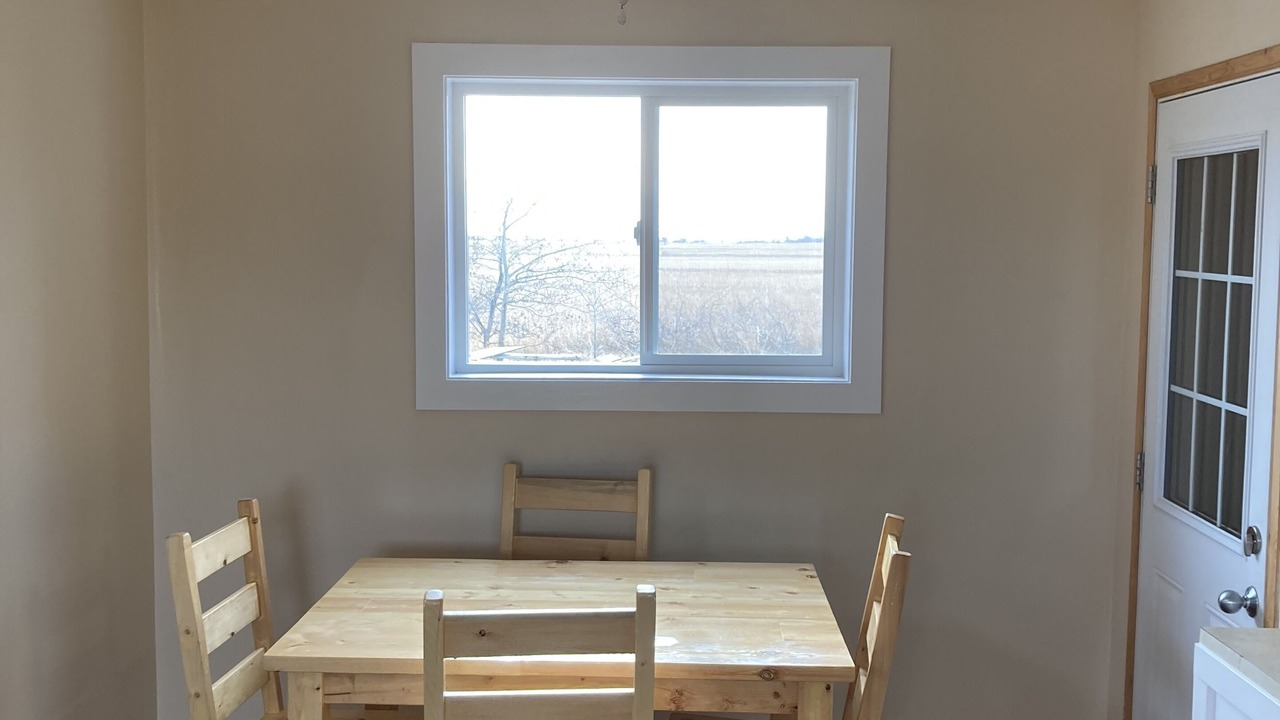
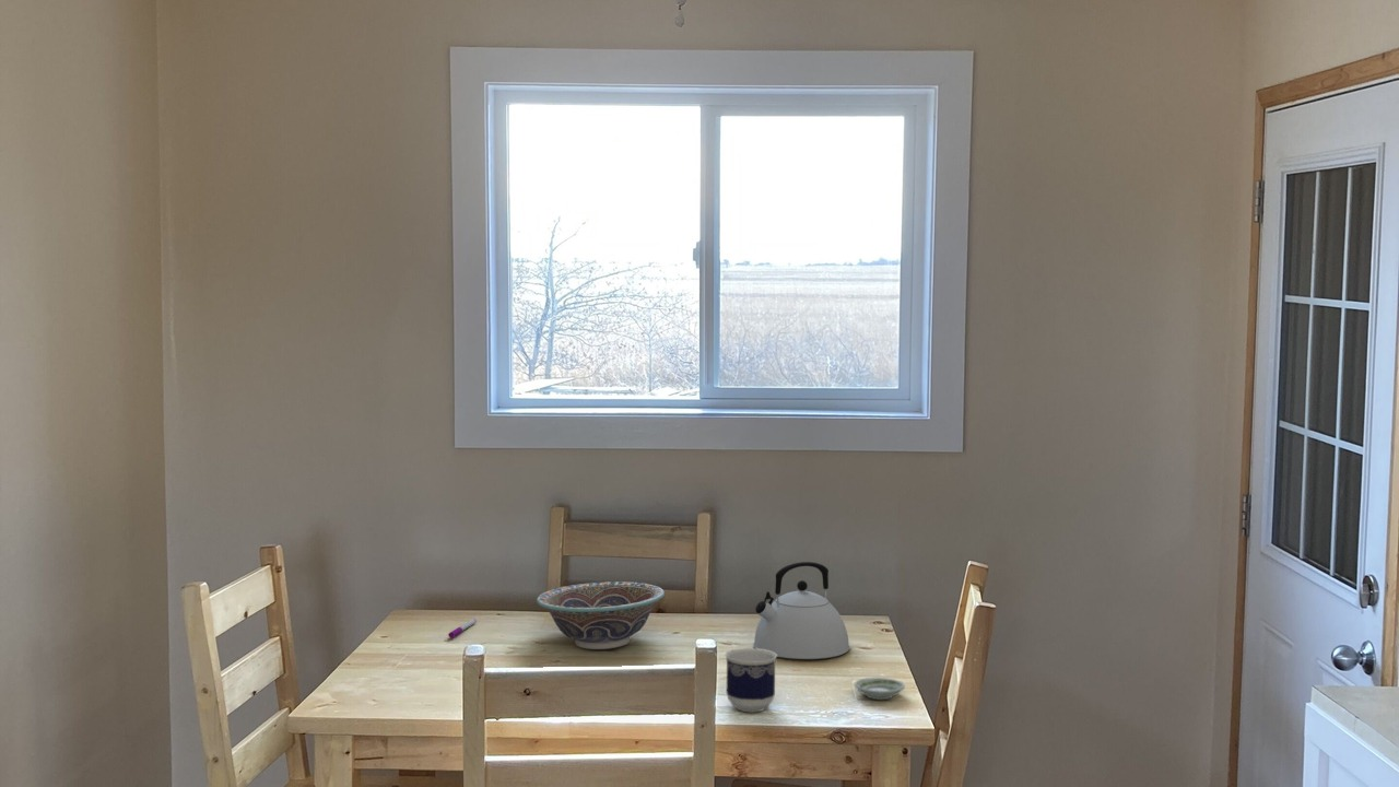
+ kettle (800, 604)
+ cup (751, 679)
+ saucer (879, 690)
+ decorative bowl (600, 618)
+ pen (462, 627)
